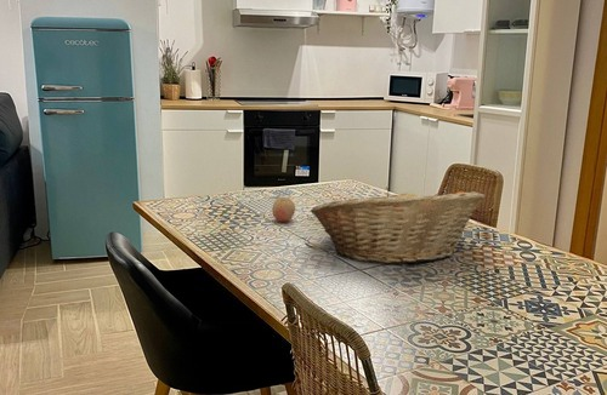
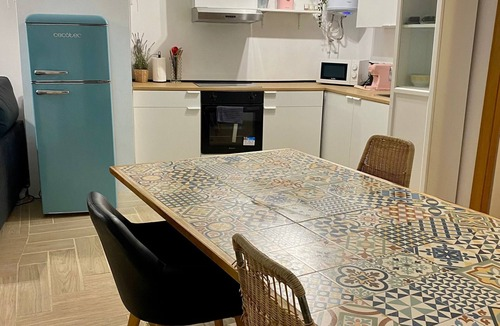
- fruit (283, 208)
- fruit basket (397, 217)
